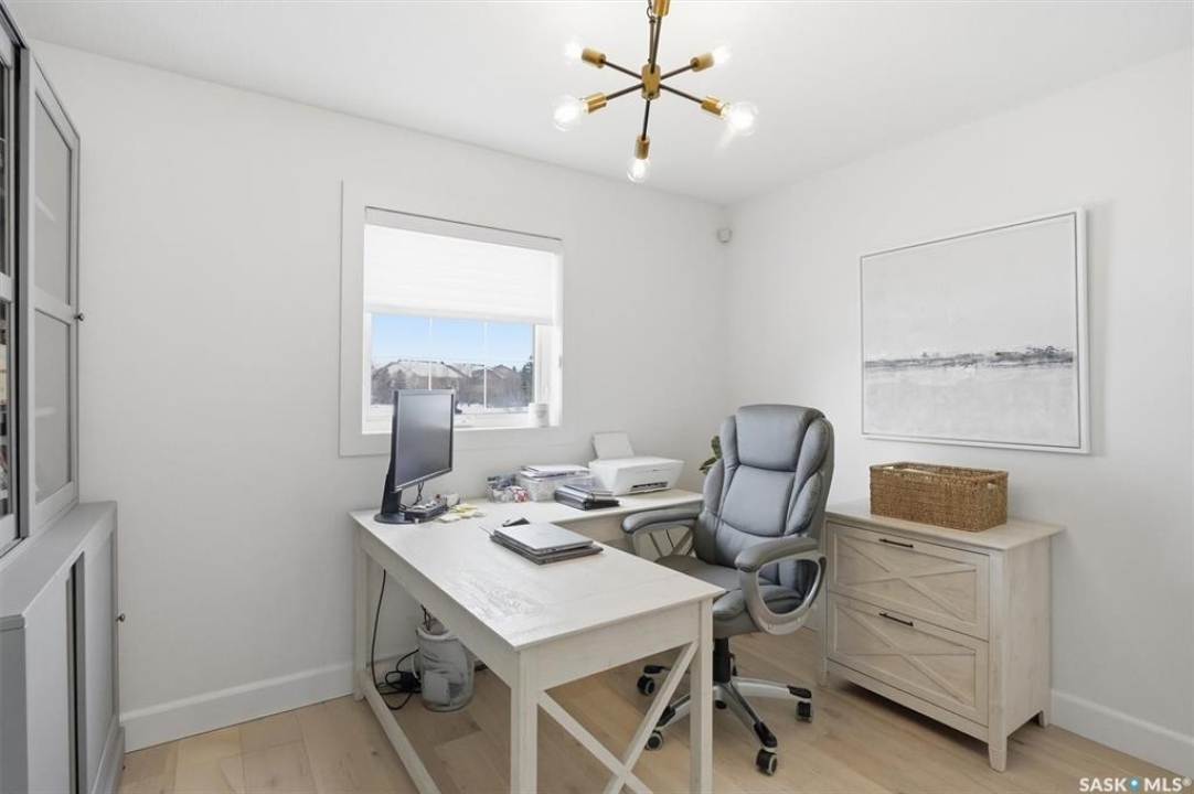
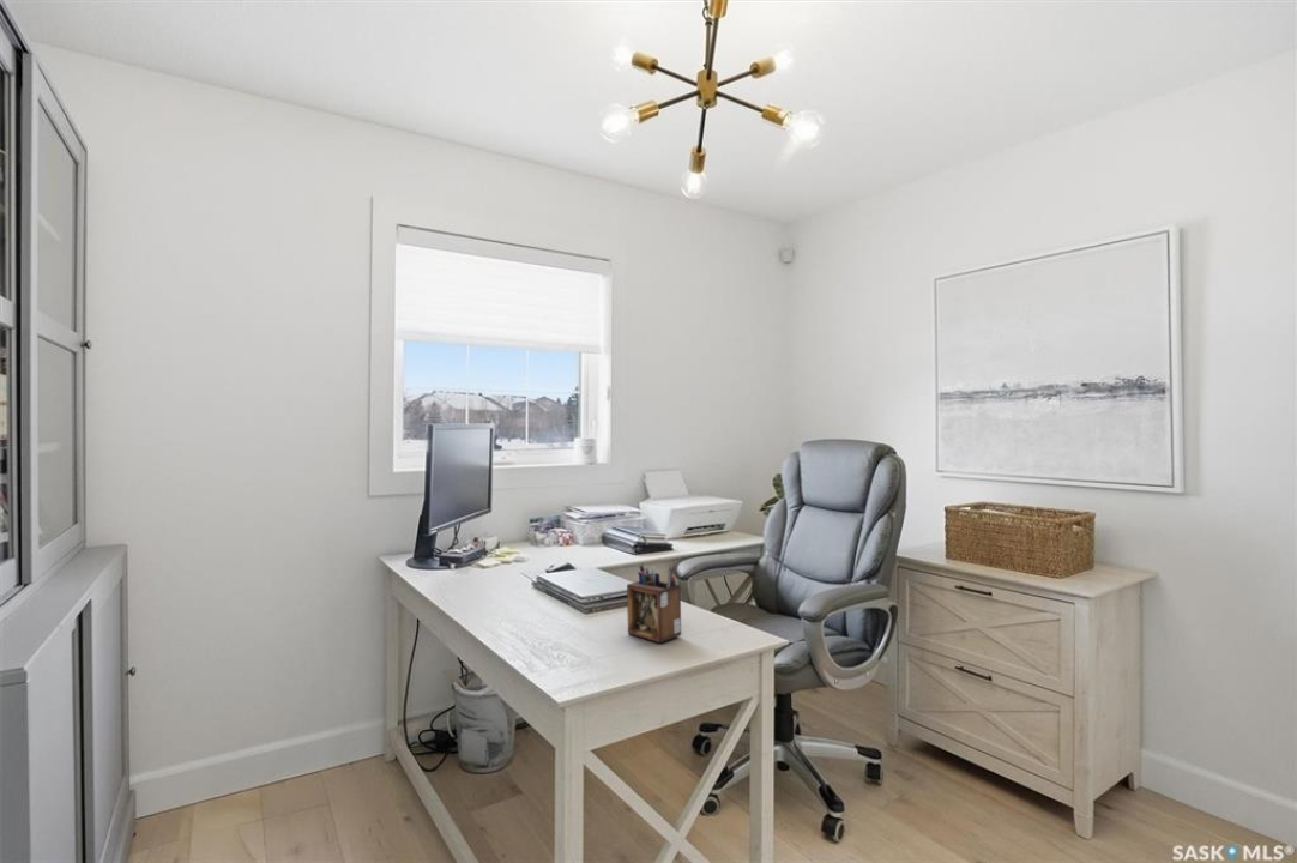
+ desk organizer (653, 599)
